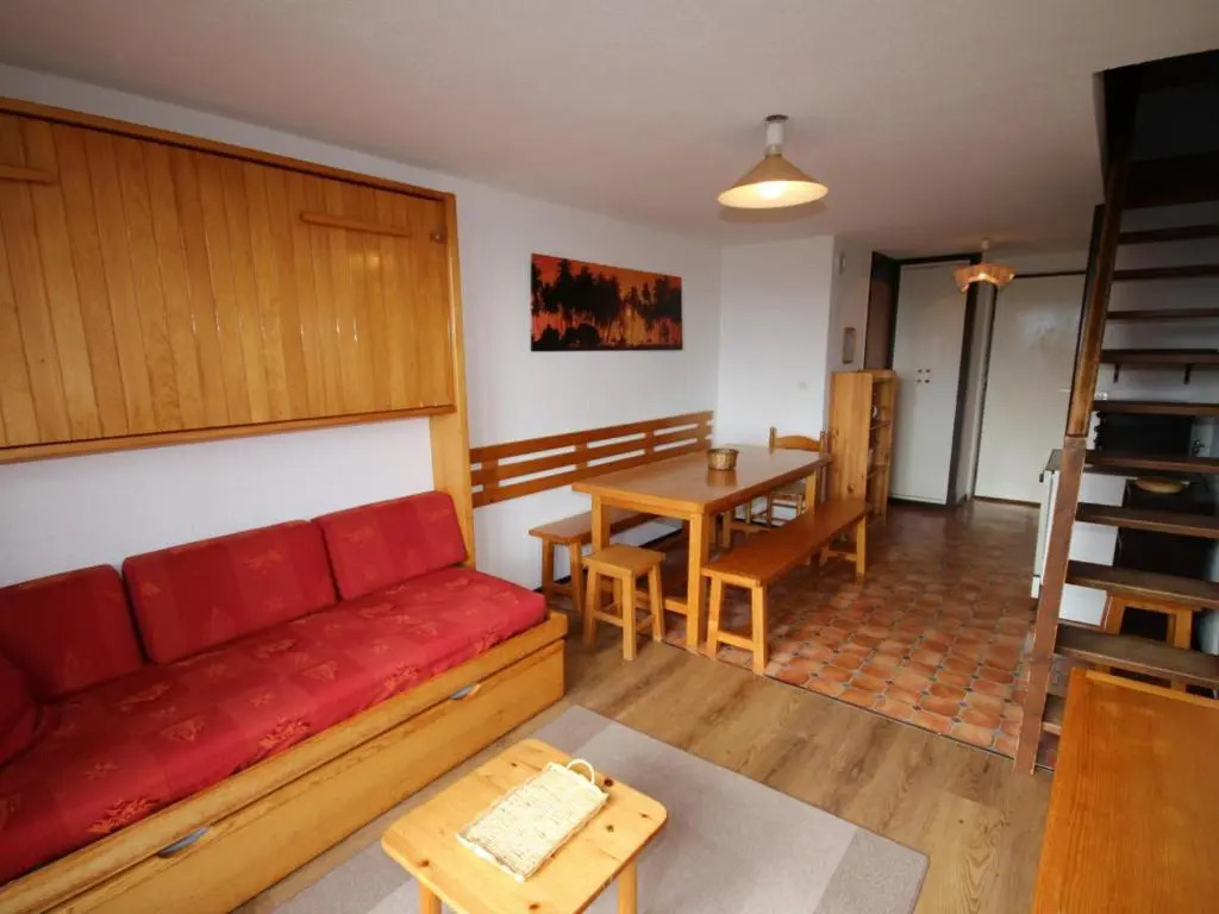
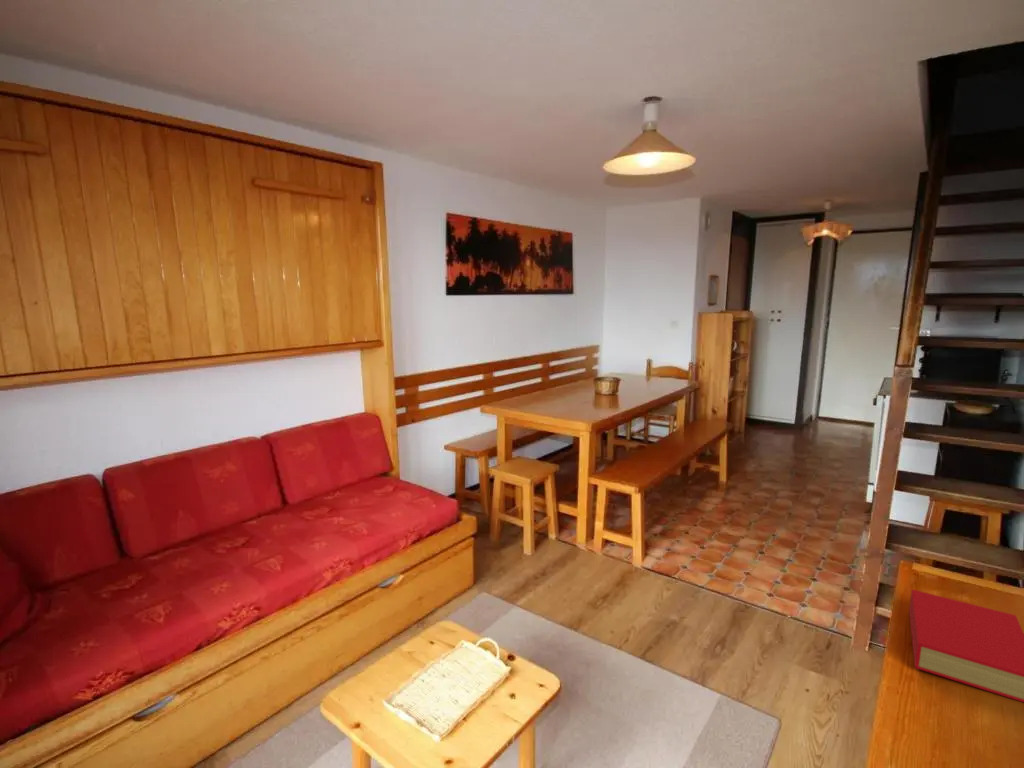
+ book (967, 640)
